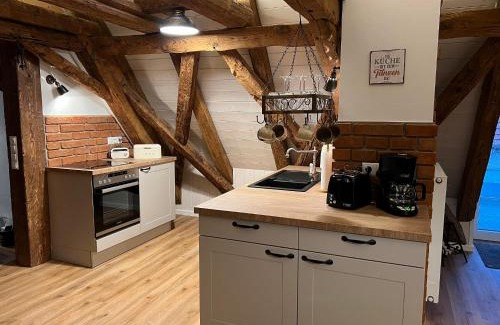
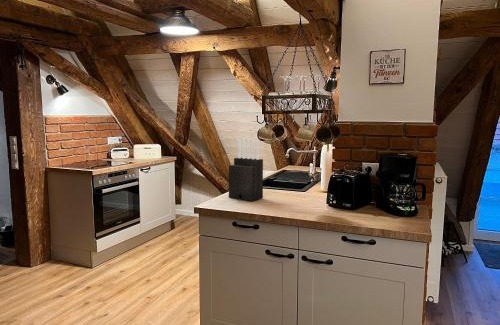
+ knife block (244, 168)
